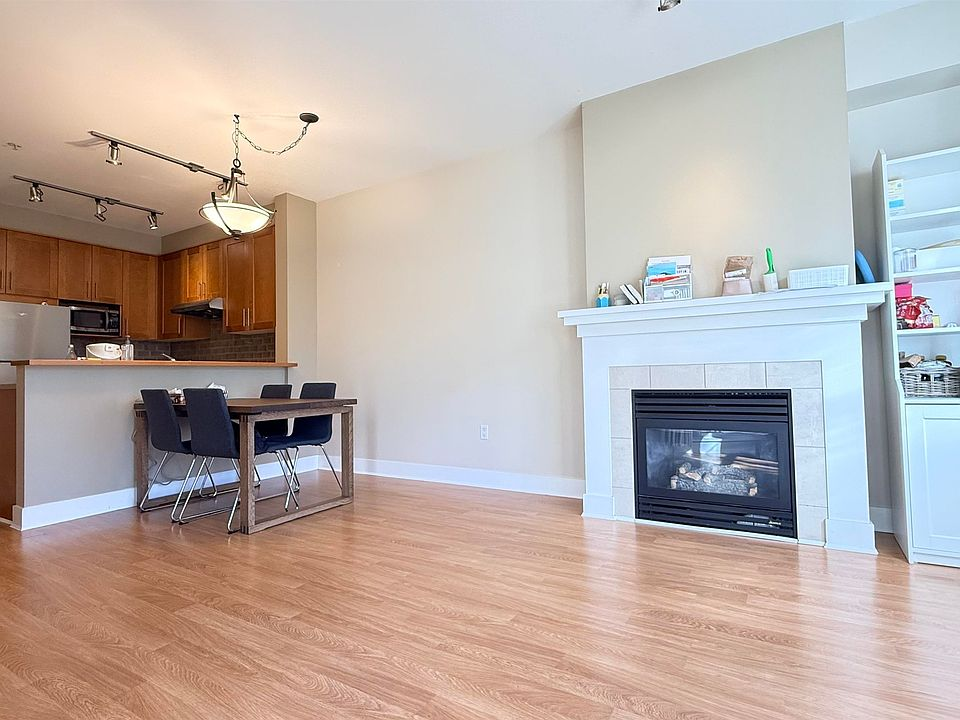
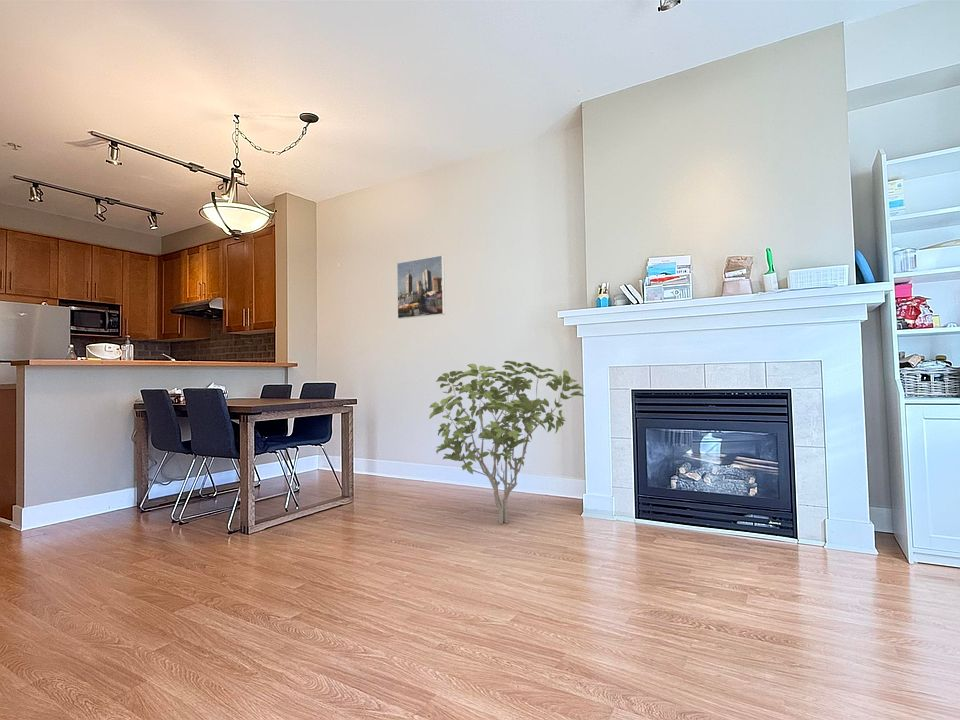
+ shrub (504, 440)
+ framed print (420, 288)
